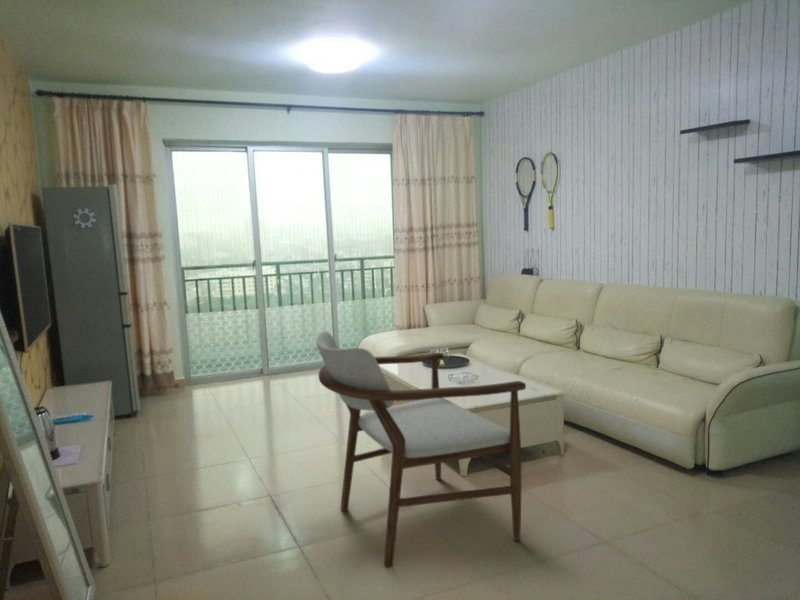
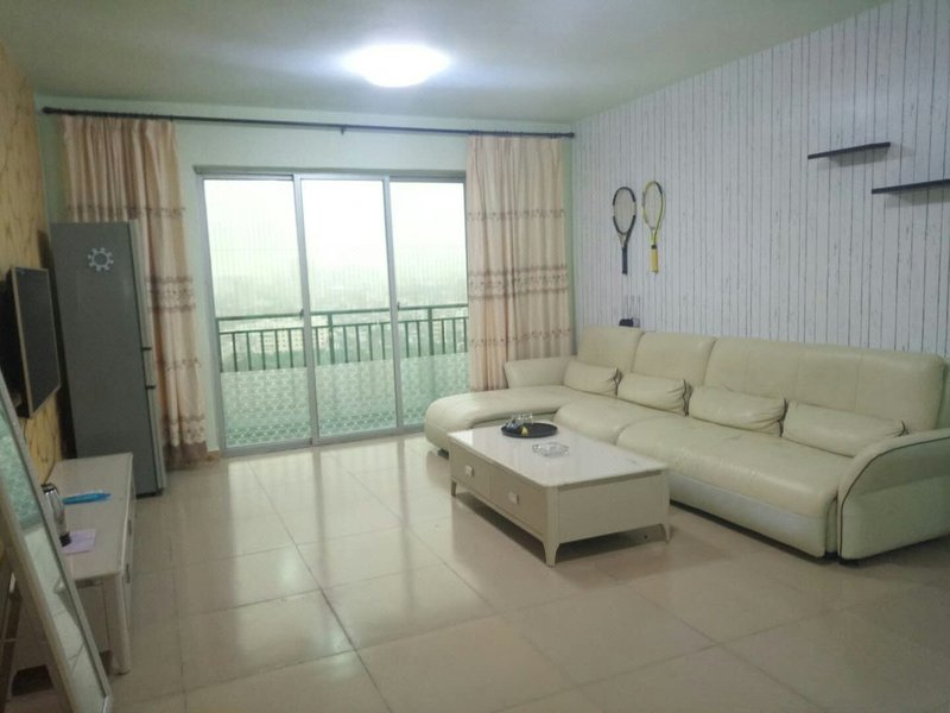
- armchair (406, 428)
